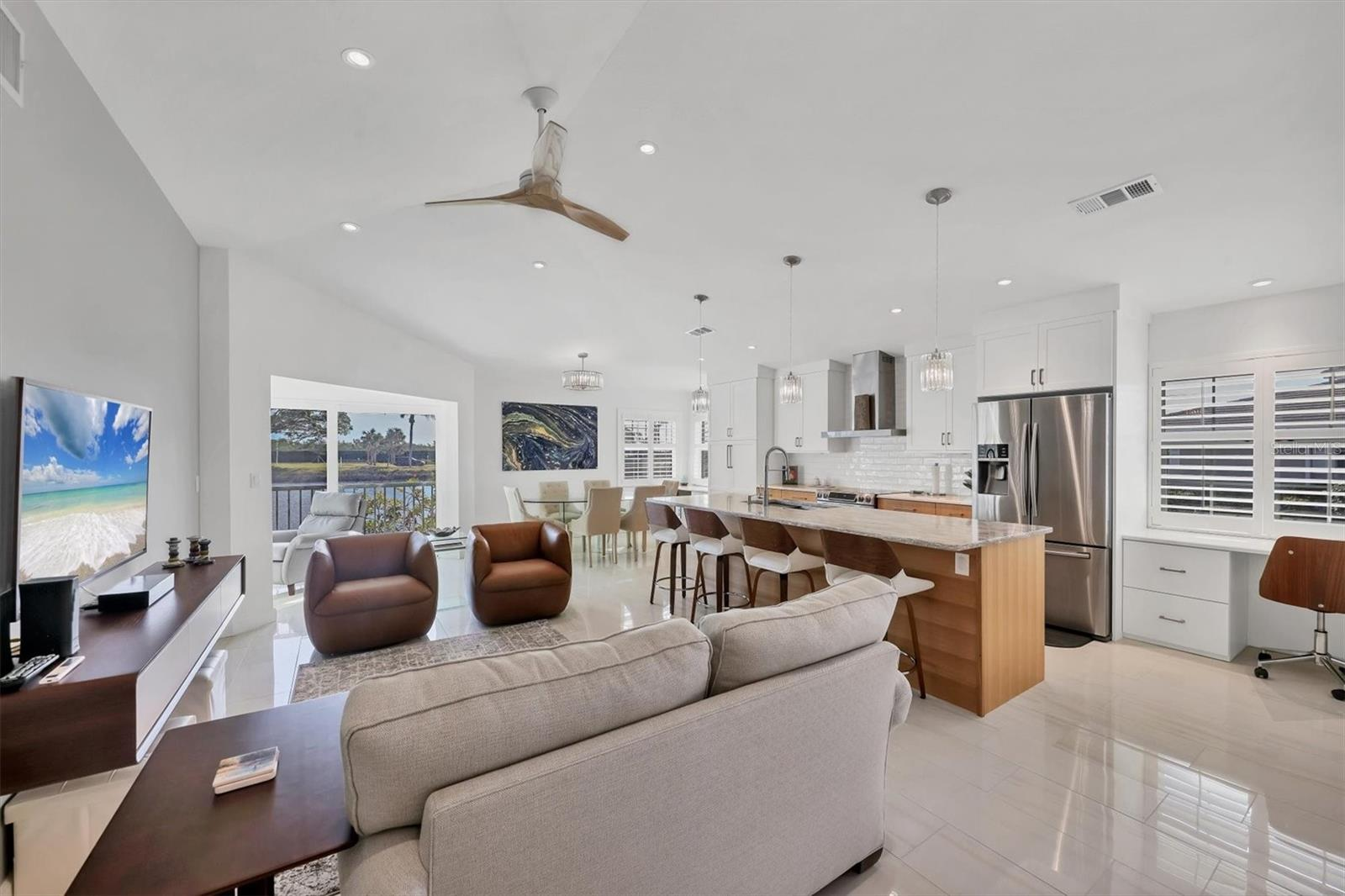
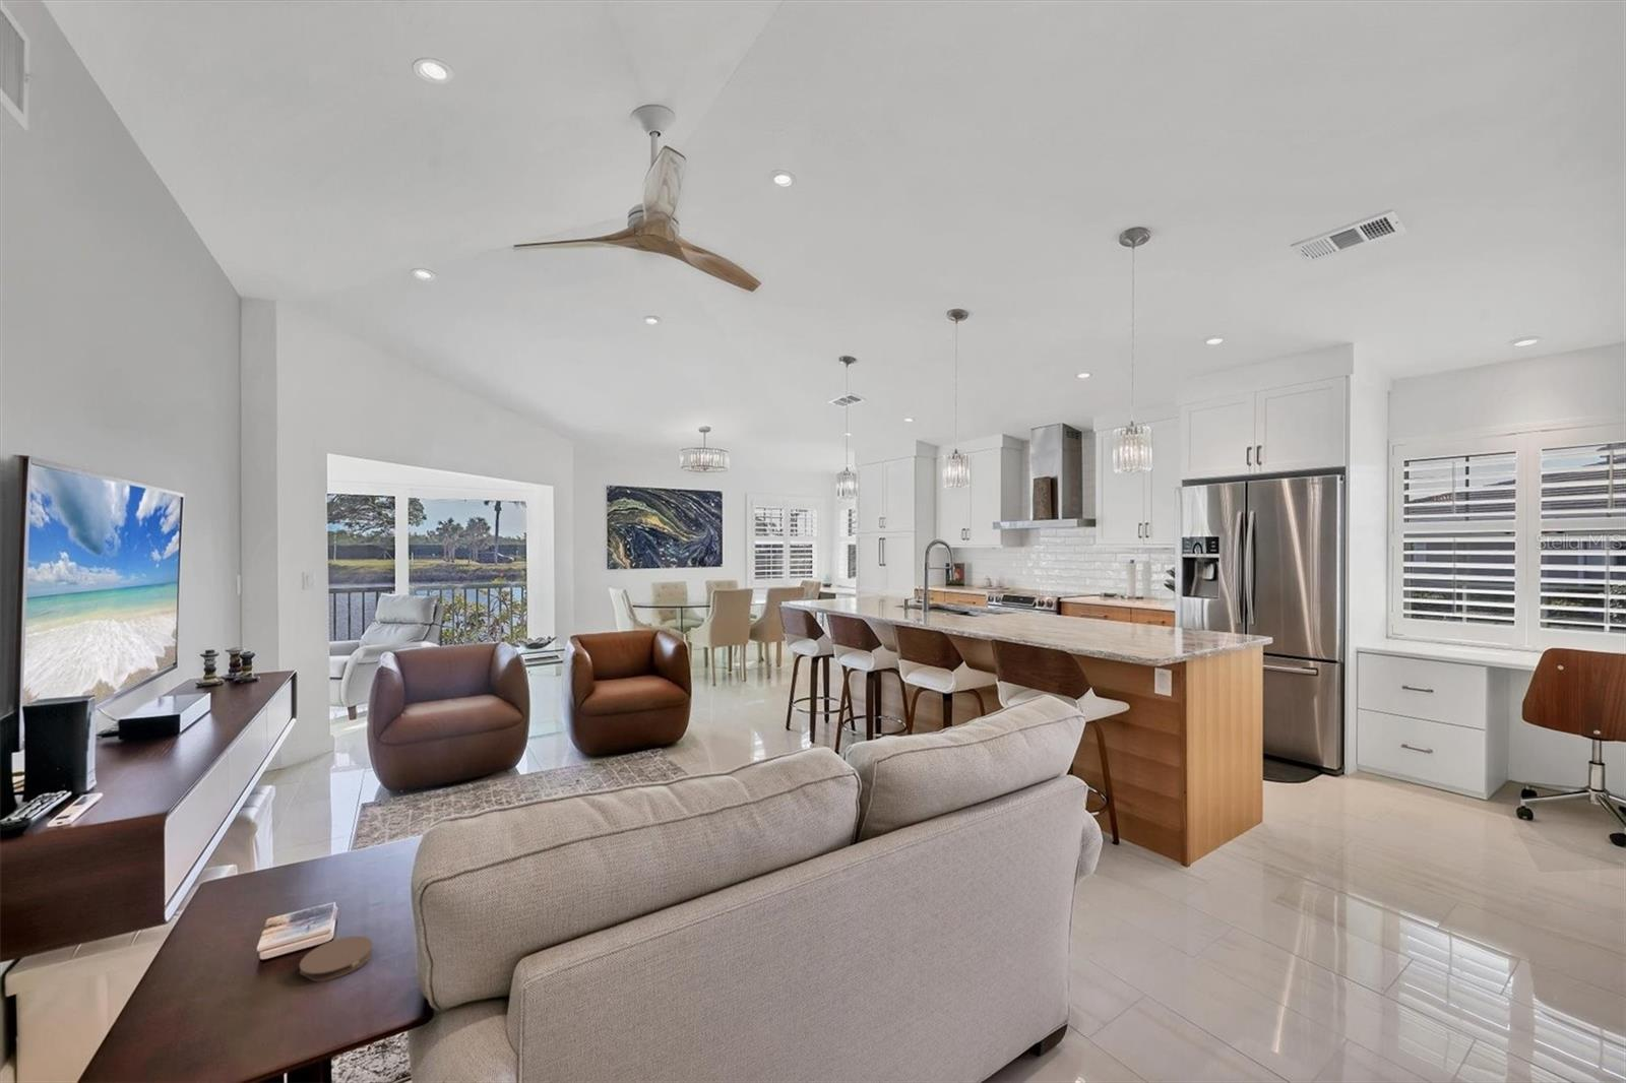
+ coaster (336, 957)
